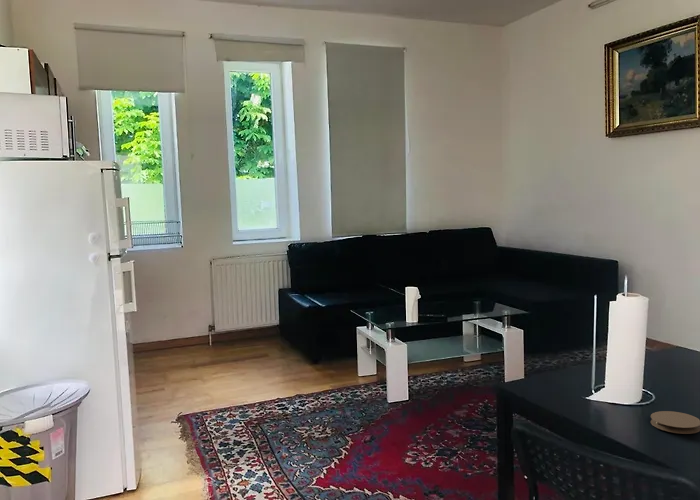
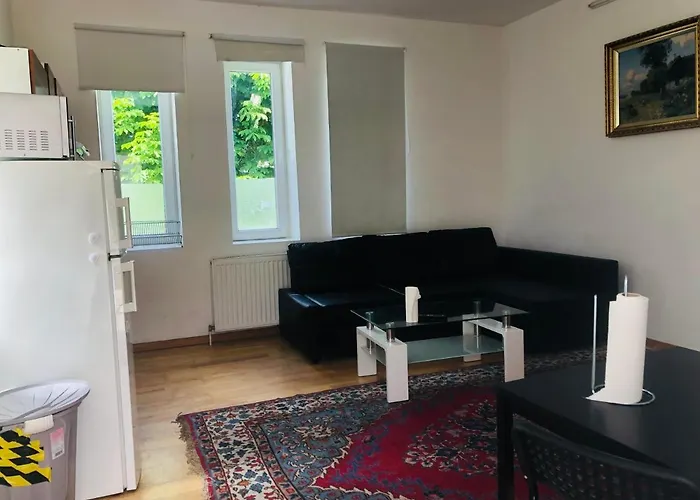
- coaster (675, 422)
